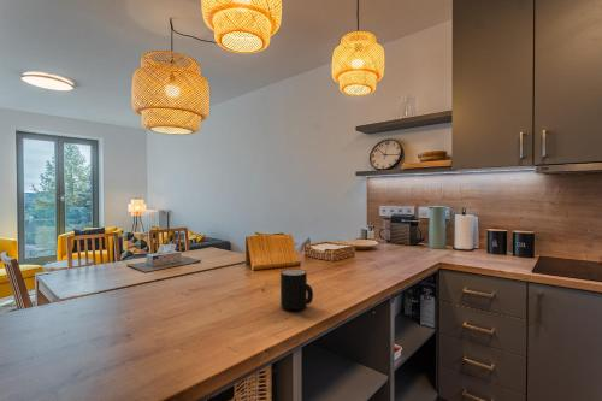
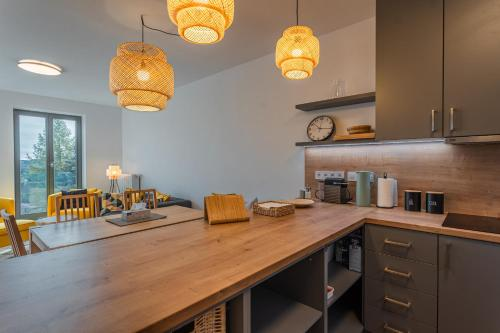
- mug (297, 290)
